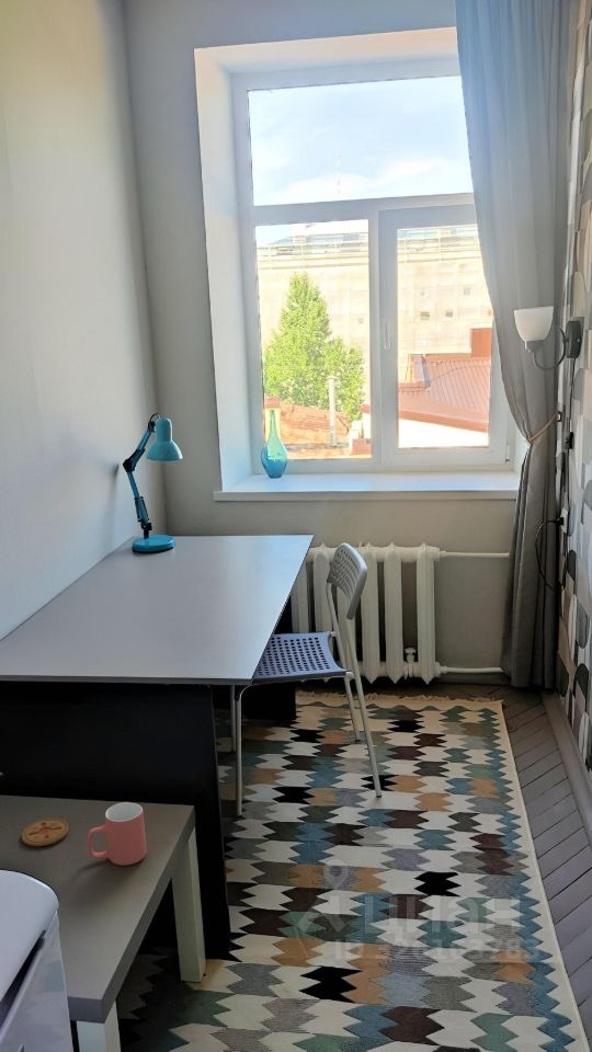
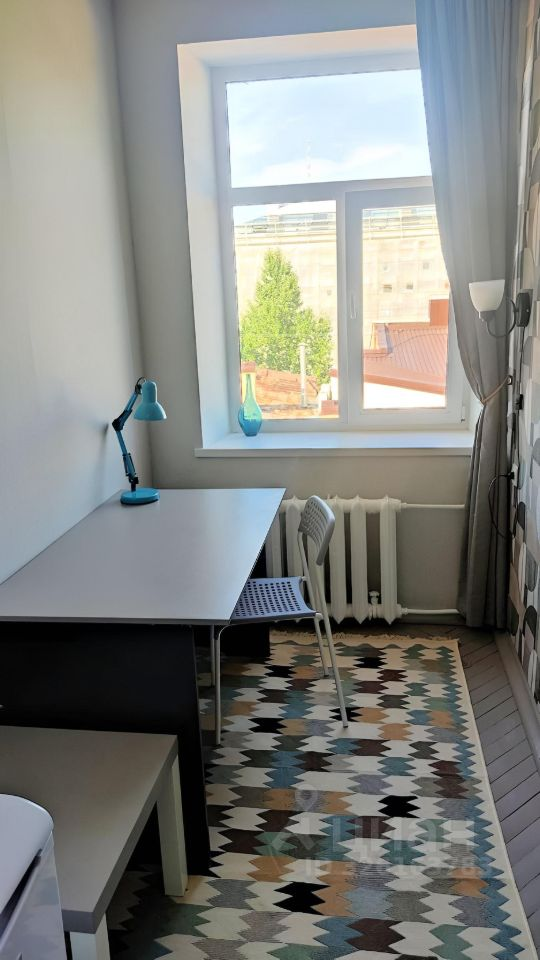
- coaster (45, 832)
- mug (115, 834)
